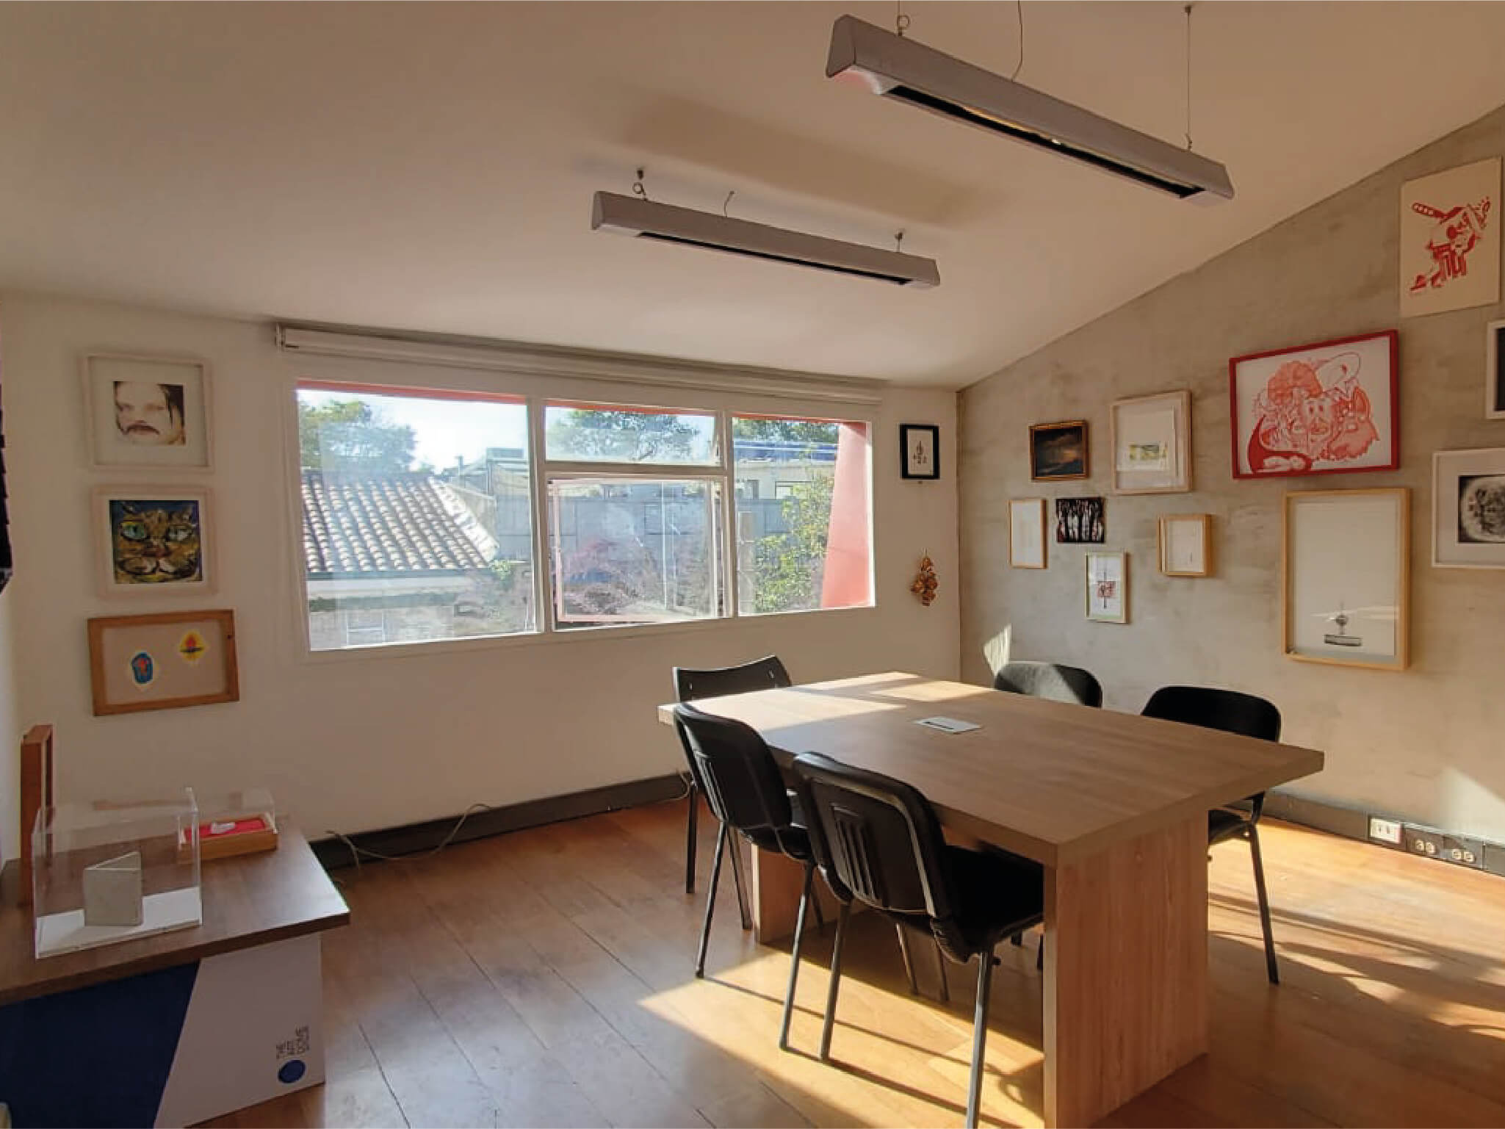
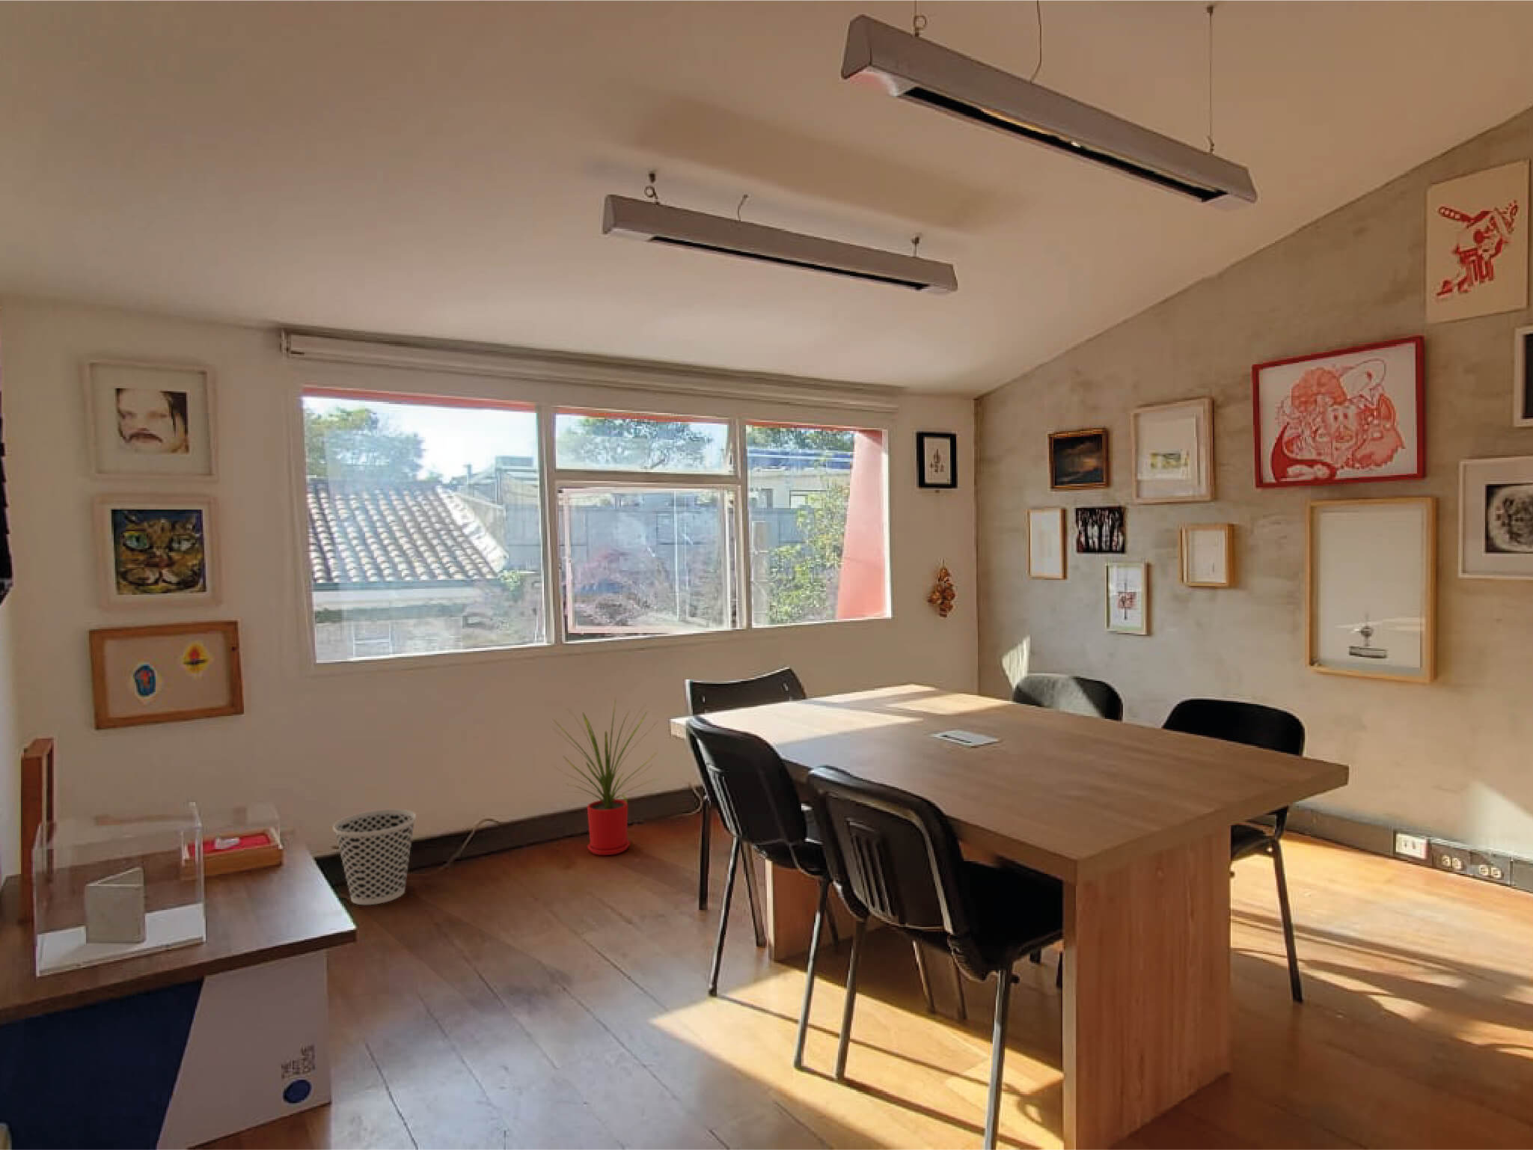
+ wastebasket (377, 858)
+ house plant (606, 776)
